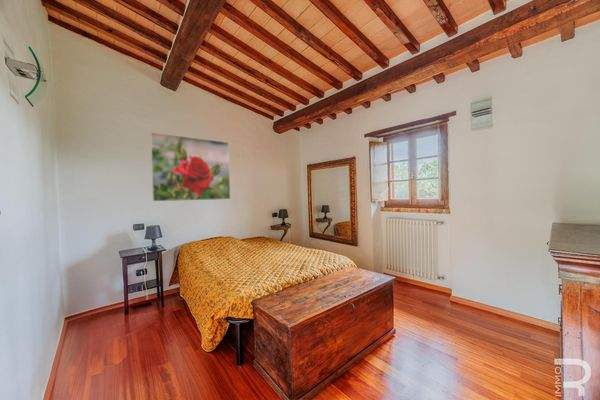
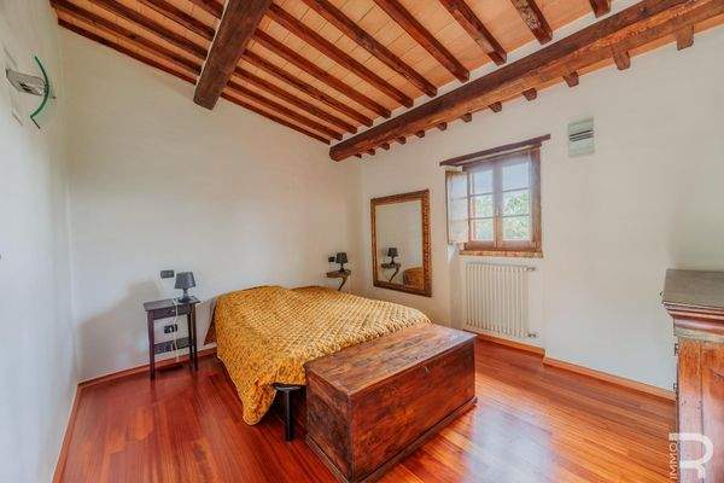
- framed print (194, 169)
